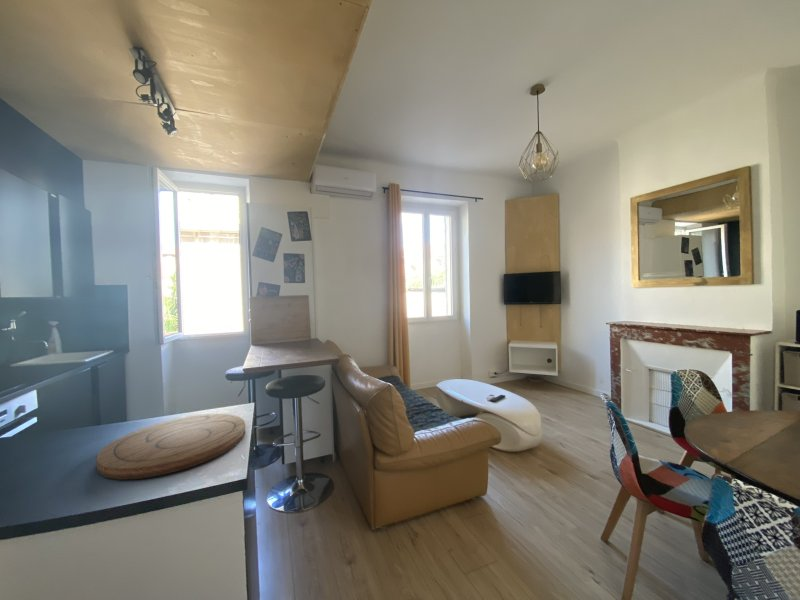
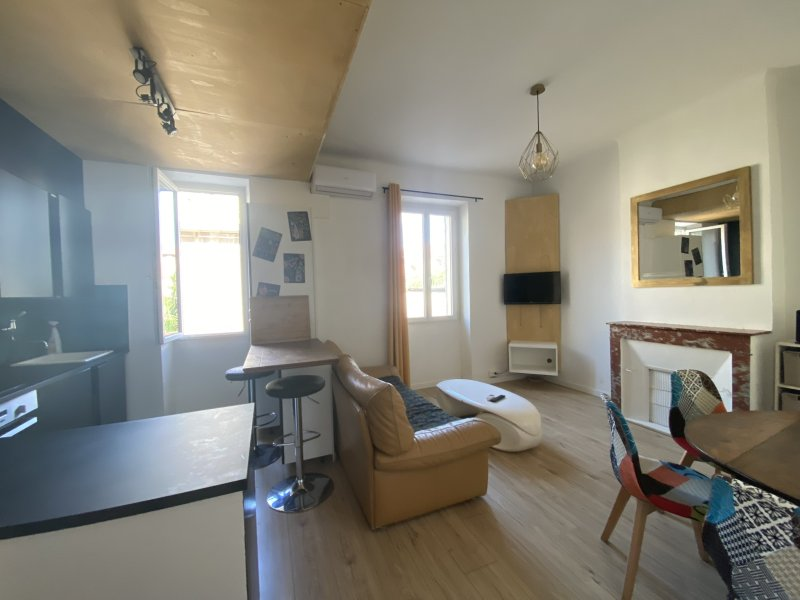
- cutting board (179, 440)
